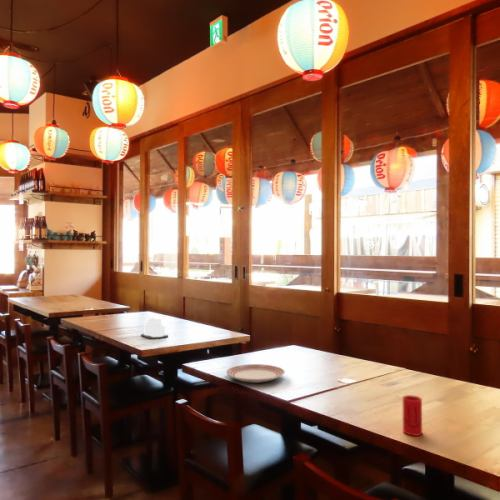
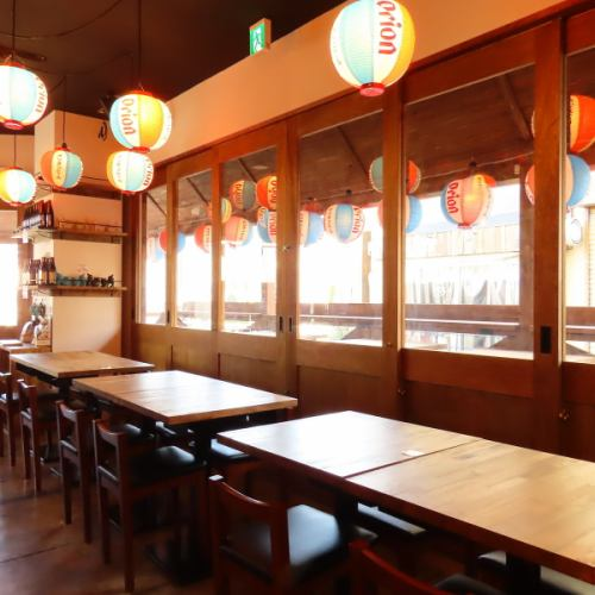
- dinner plate (255, 374)
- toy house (154, 326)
- cup (412, 415)
